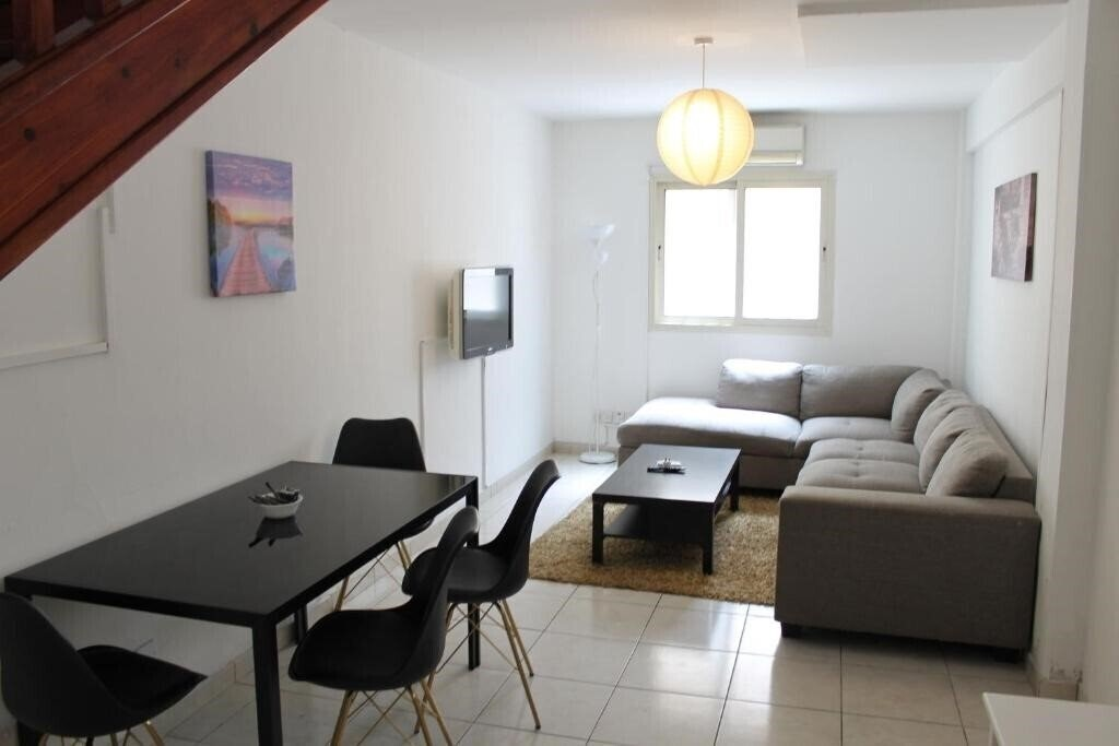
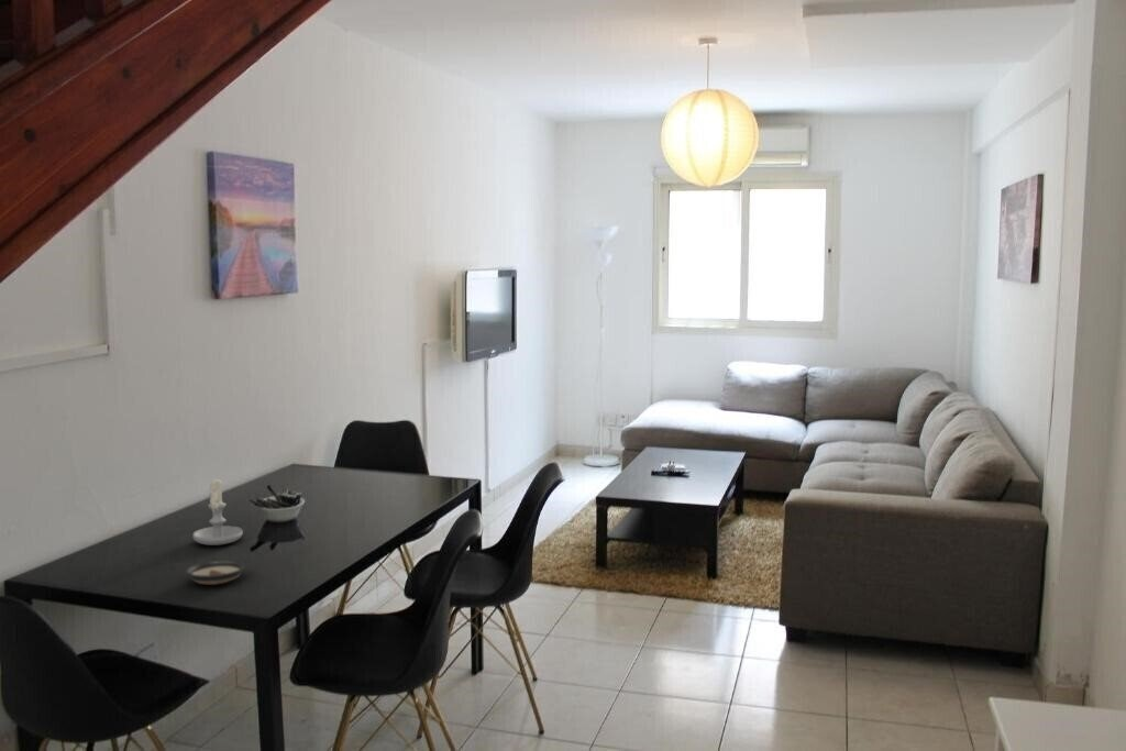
+ saucer (216, 574)
+ candle (217, 509)
